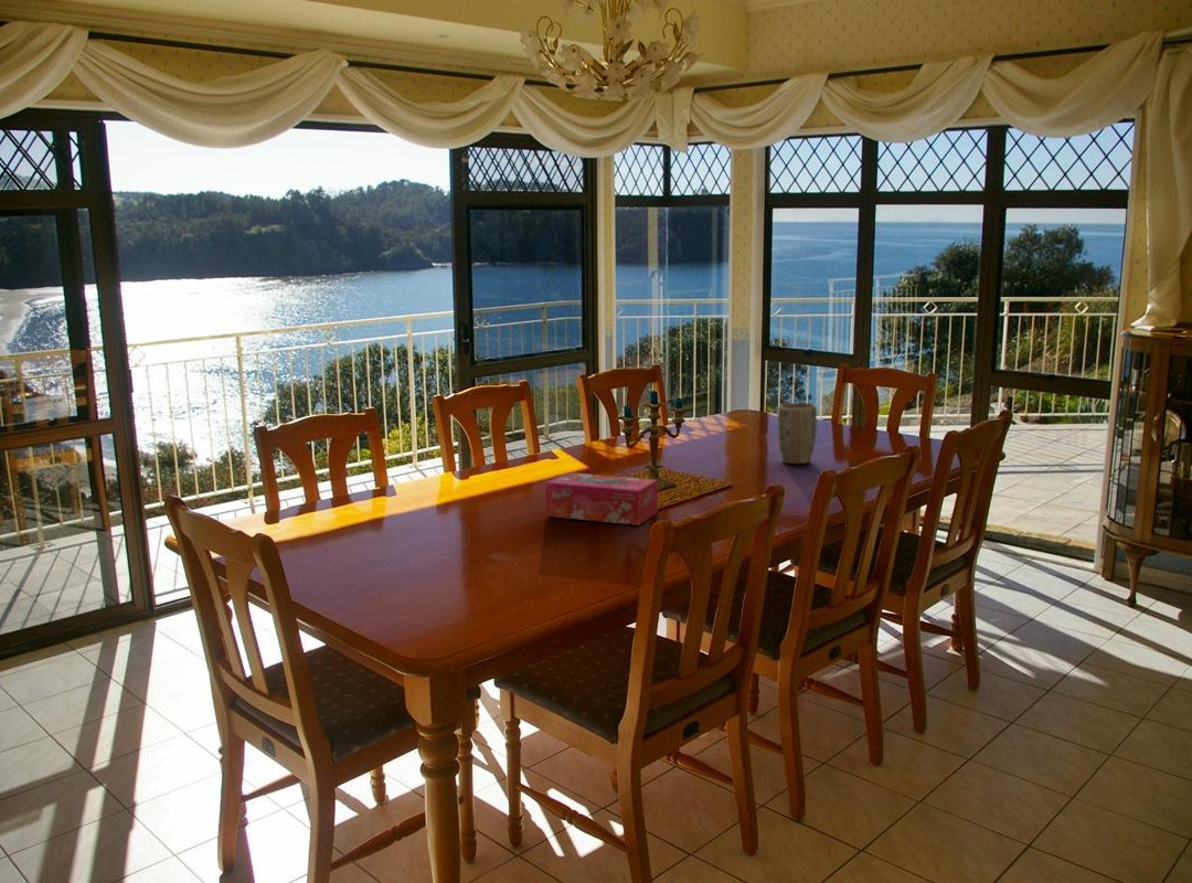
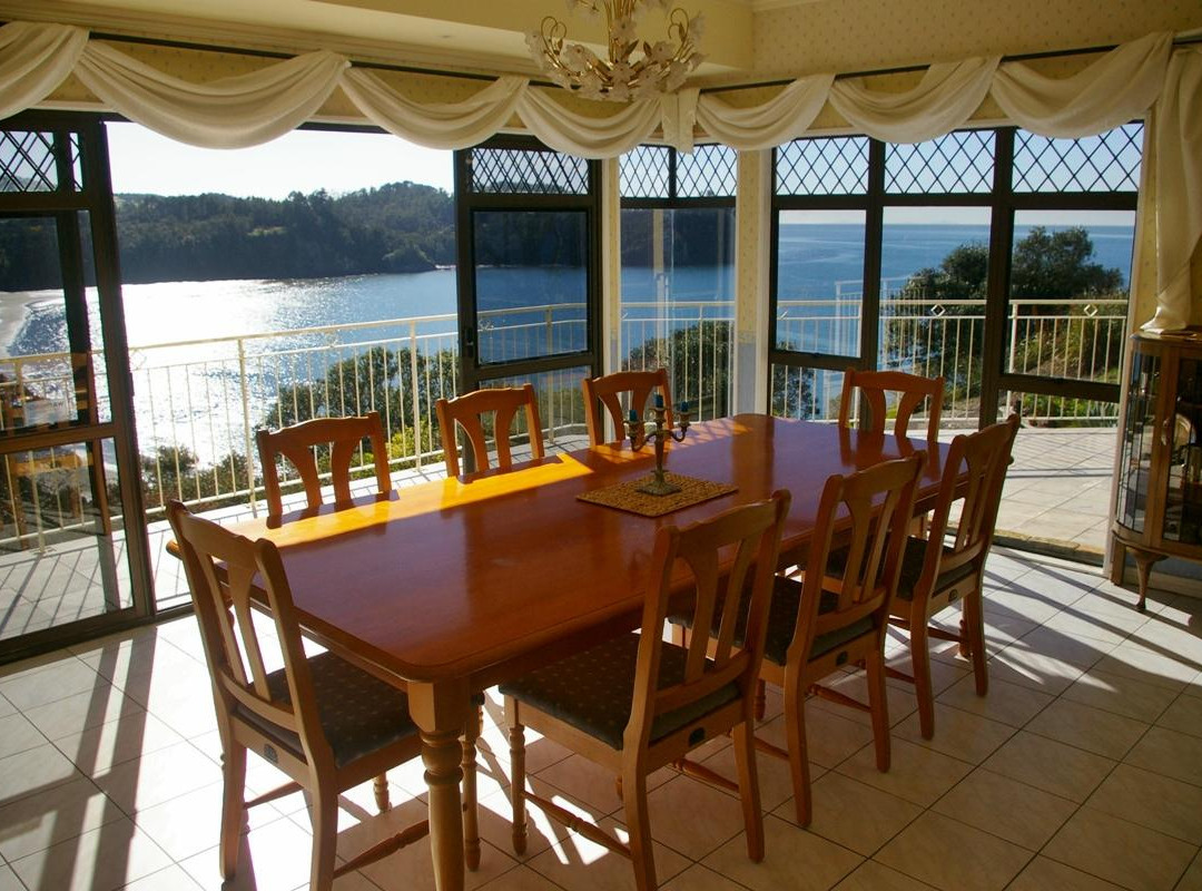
- plant pot (797, 433)
- tissue box (602, 498)
